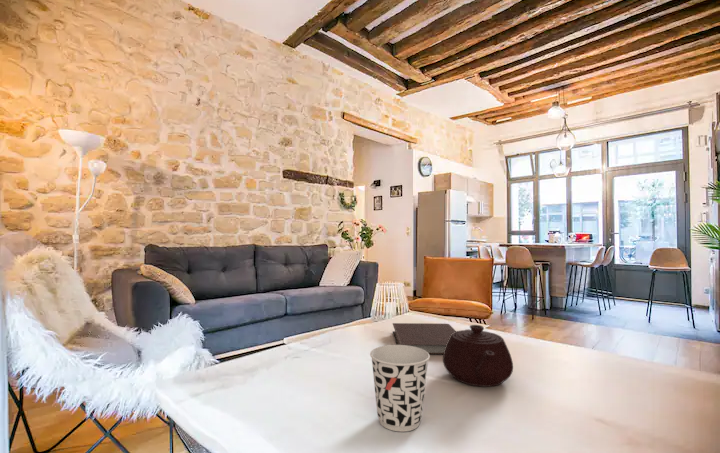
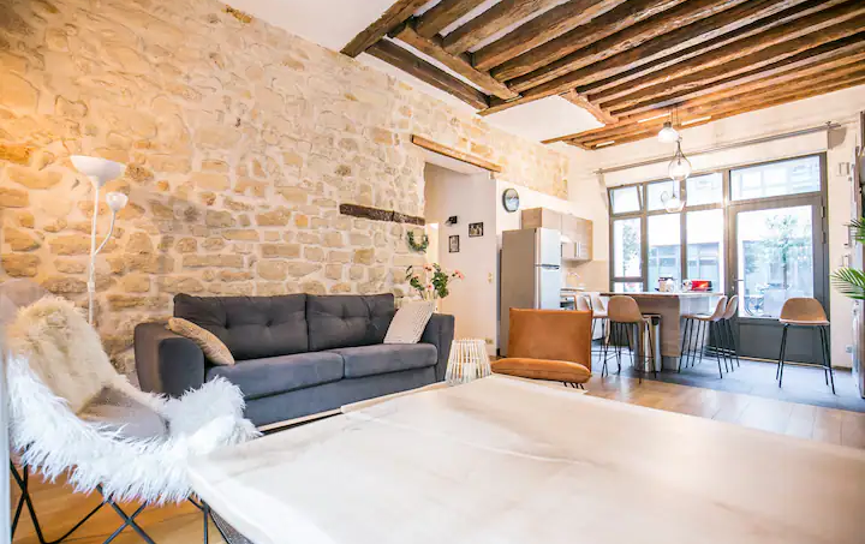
- cup (399, 387)
- teapot (477, 352)
- notebook (427, 337)
